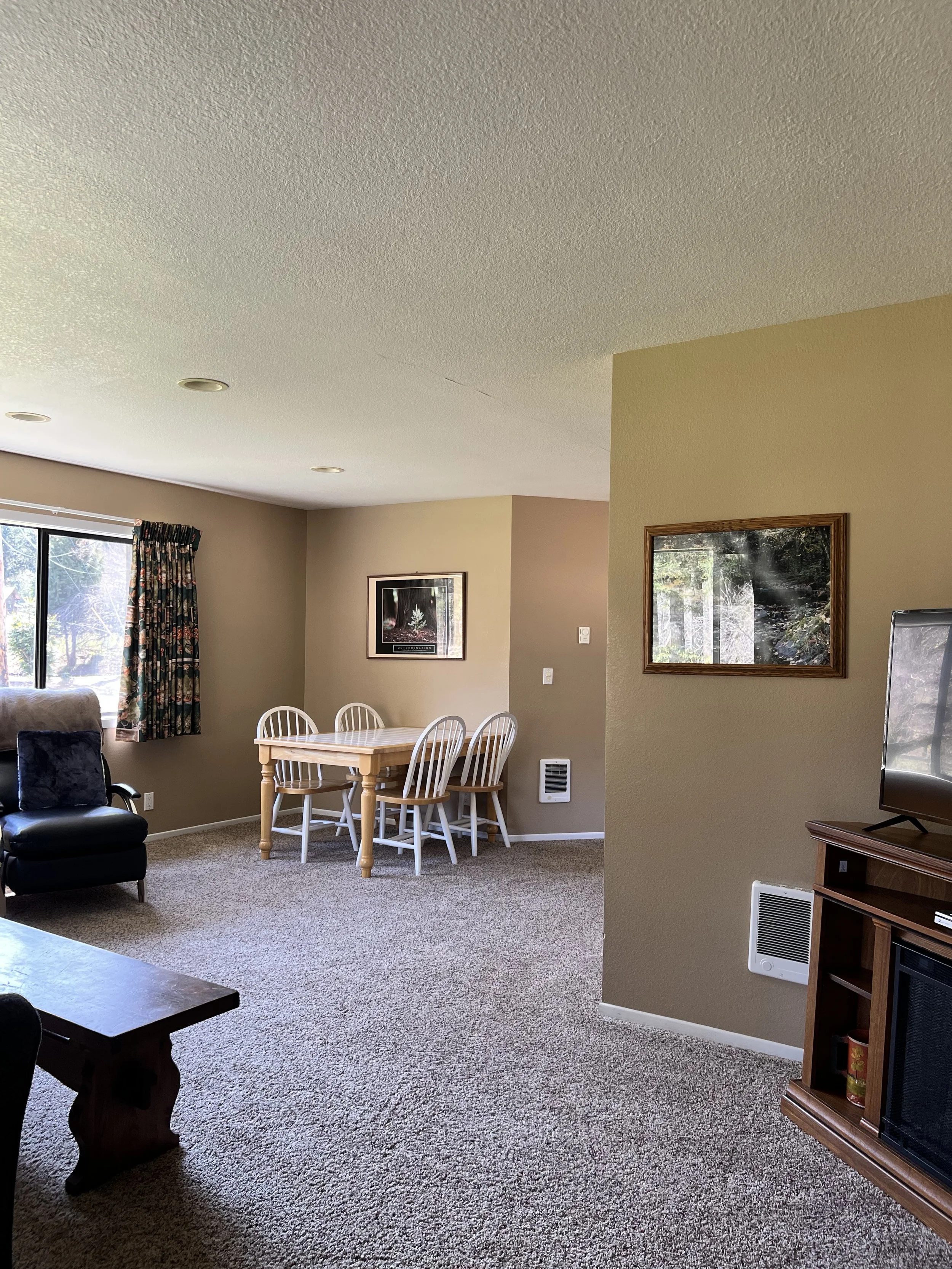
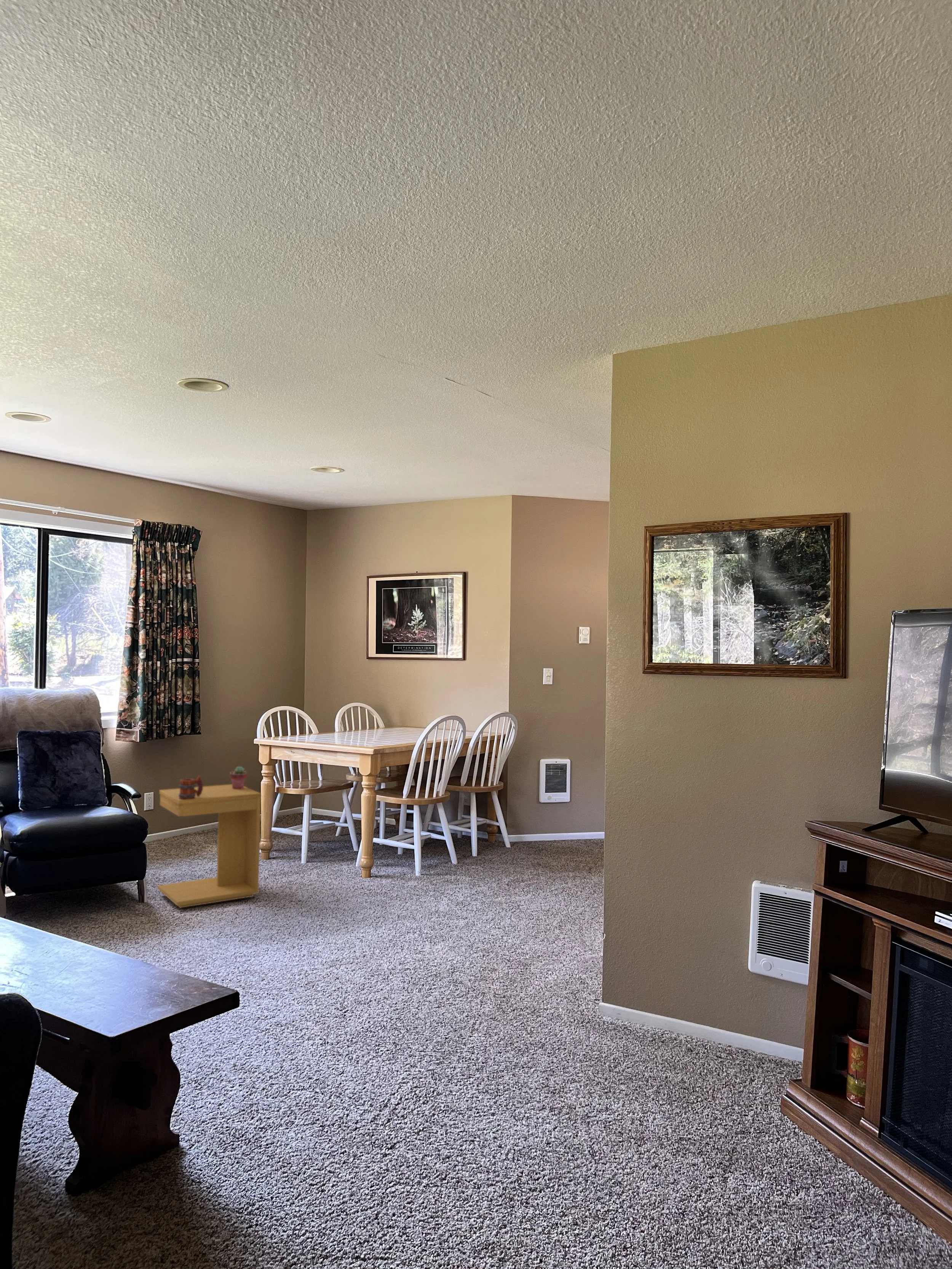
+ potted succulent (238, 777)
+ mug (191, 787)
+ side table (217, 844)
